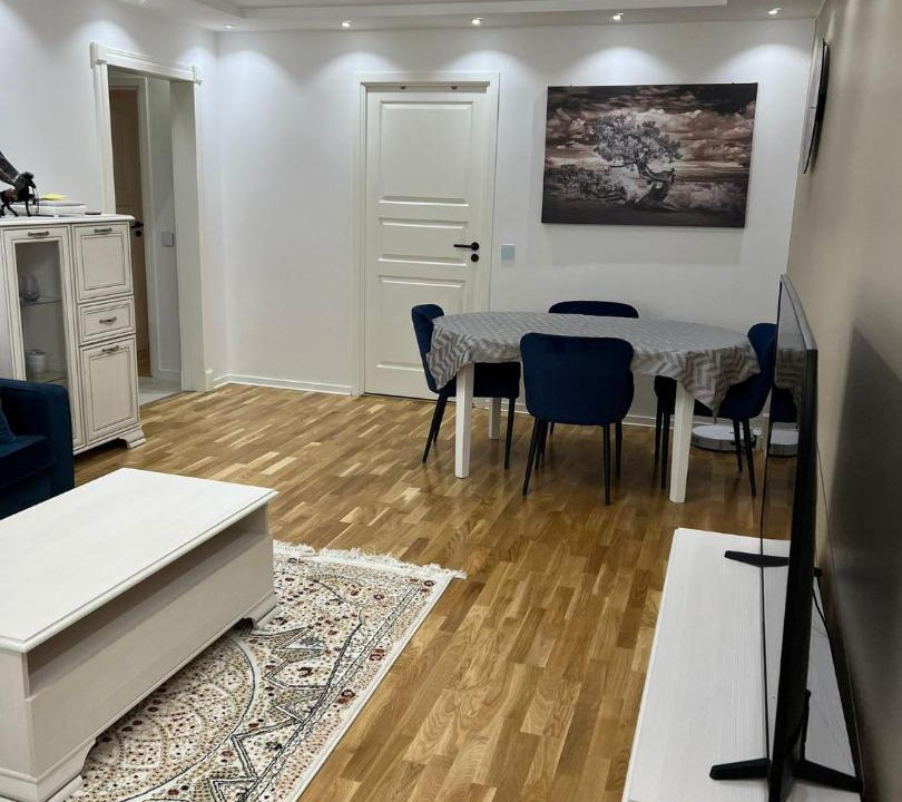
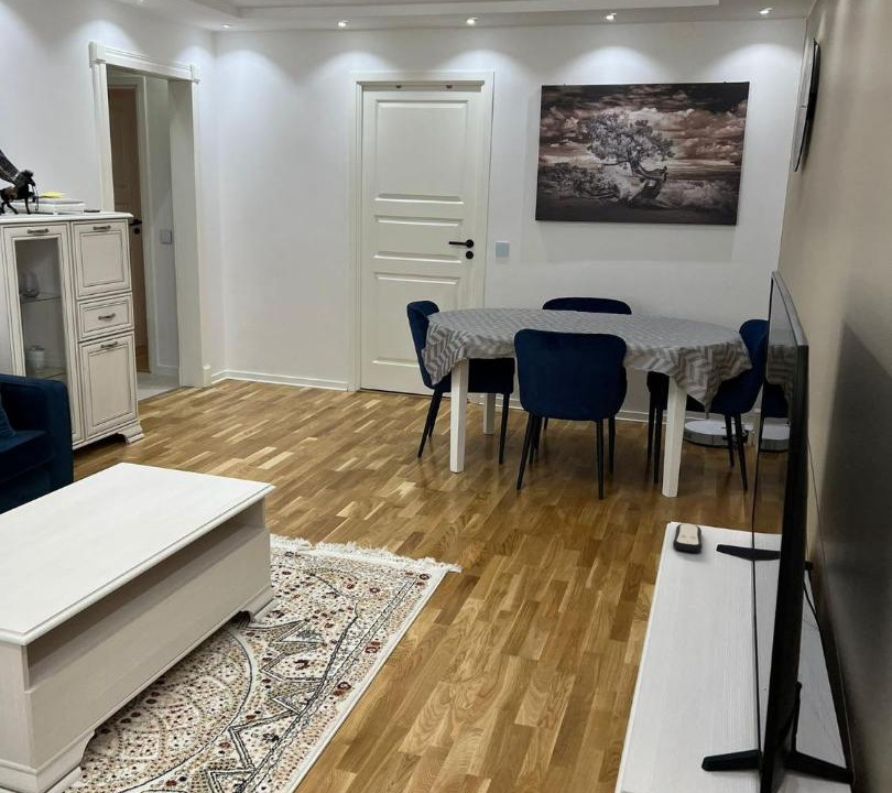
+ remote control (687, 536)
